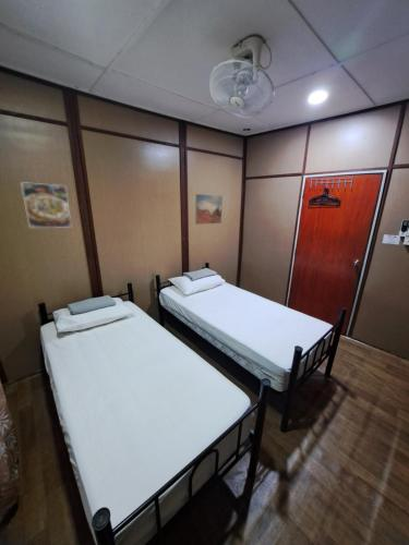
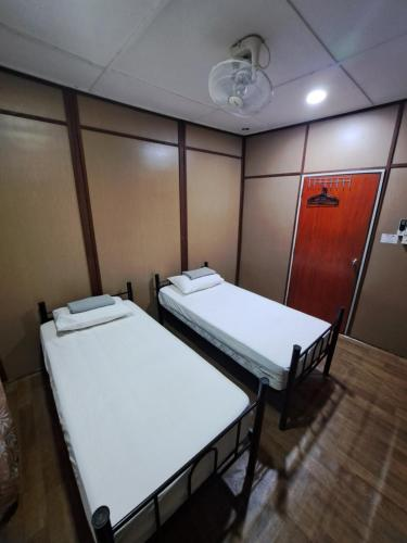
- wall art (208, 209)
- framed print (47, 206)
